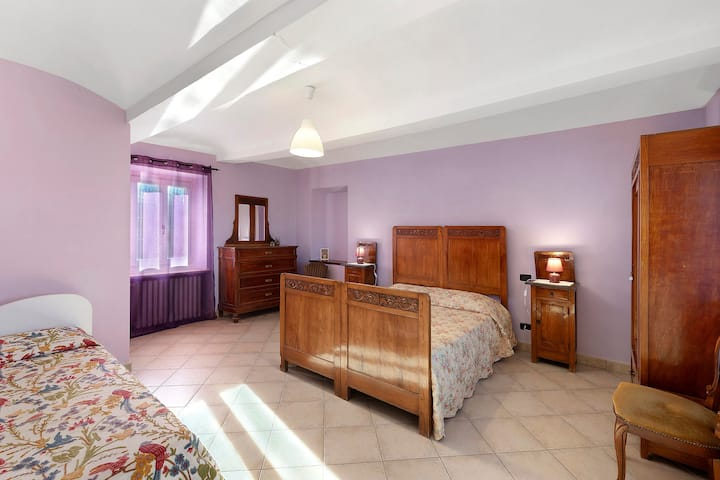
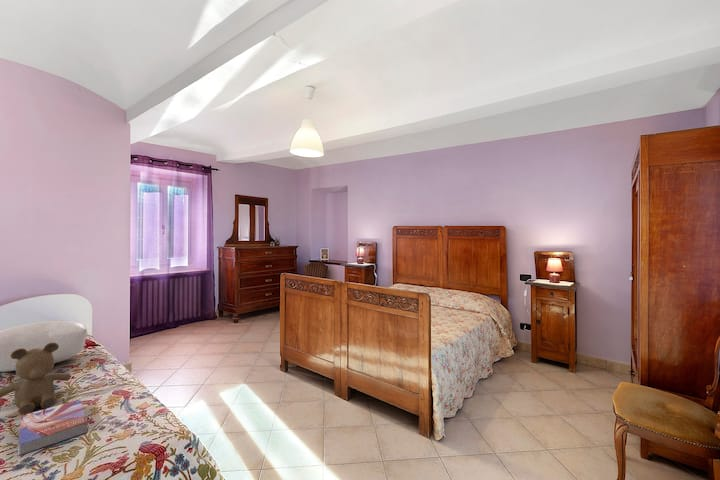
+ pillow (39, 344)
+ teddy bear (35, 375)
+ textbook (53, 423)
